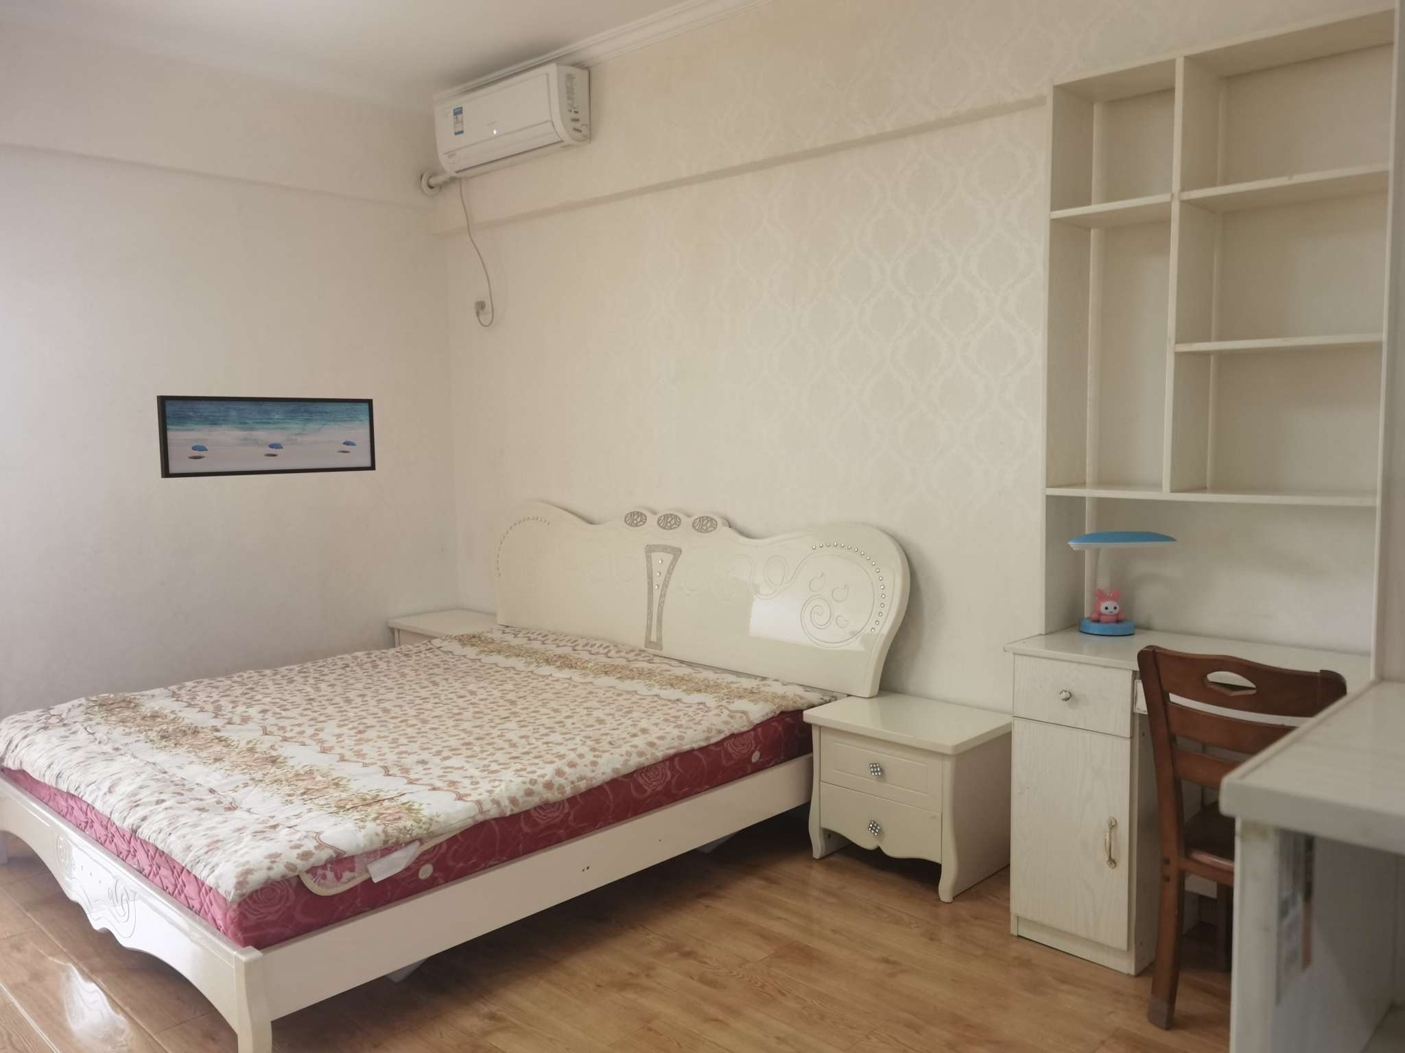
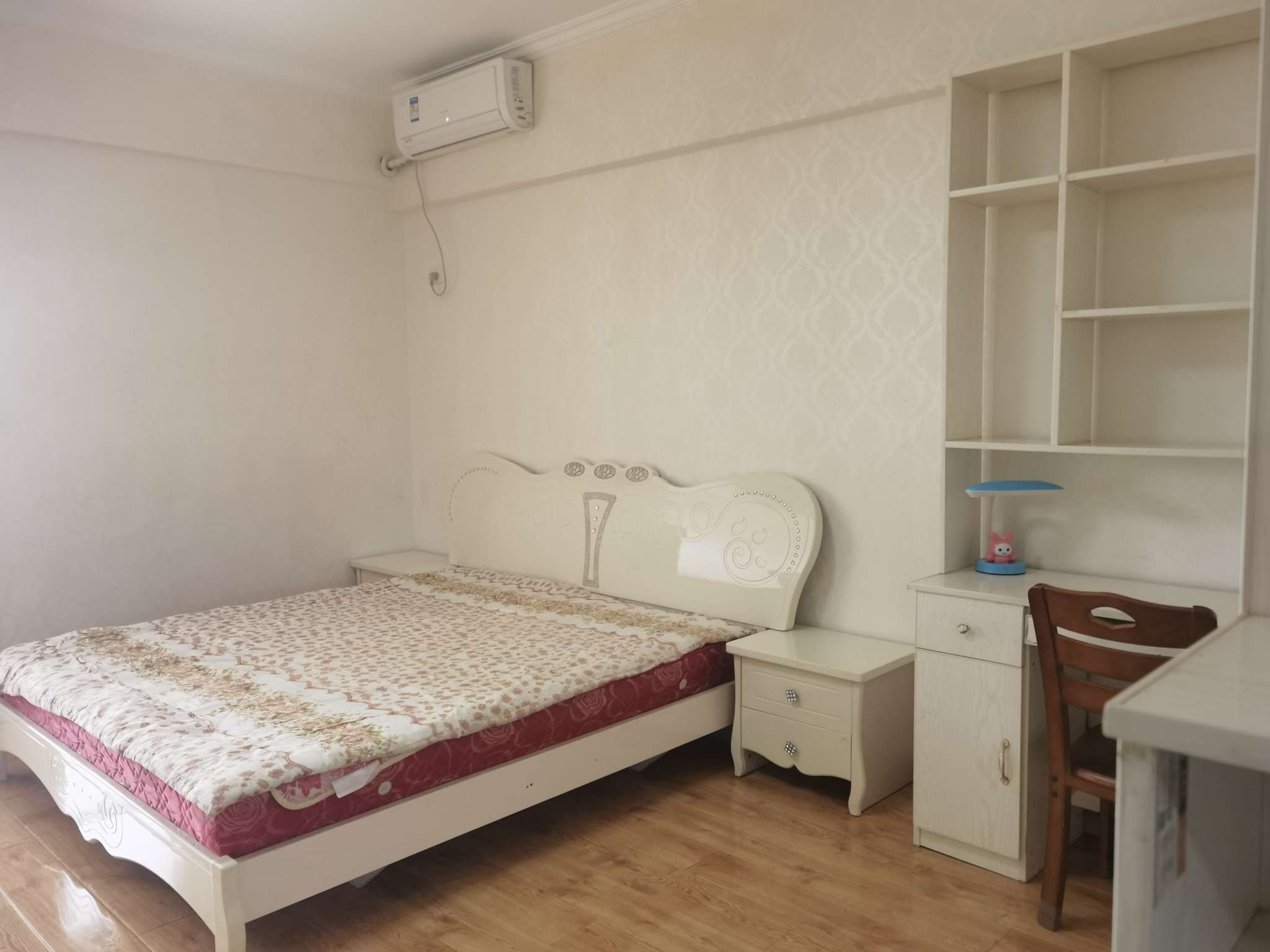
- wall art (273, 436)
